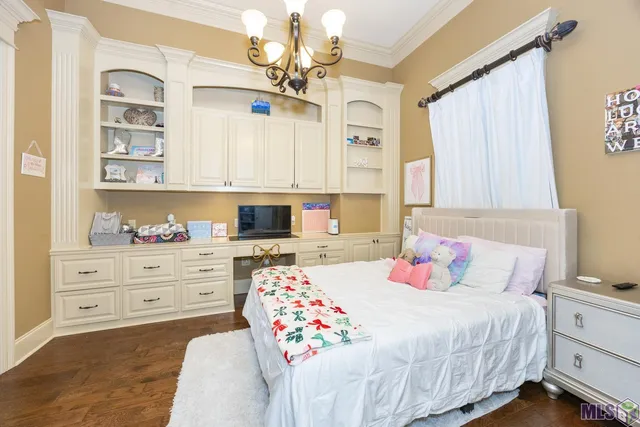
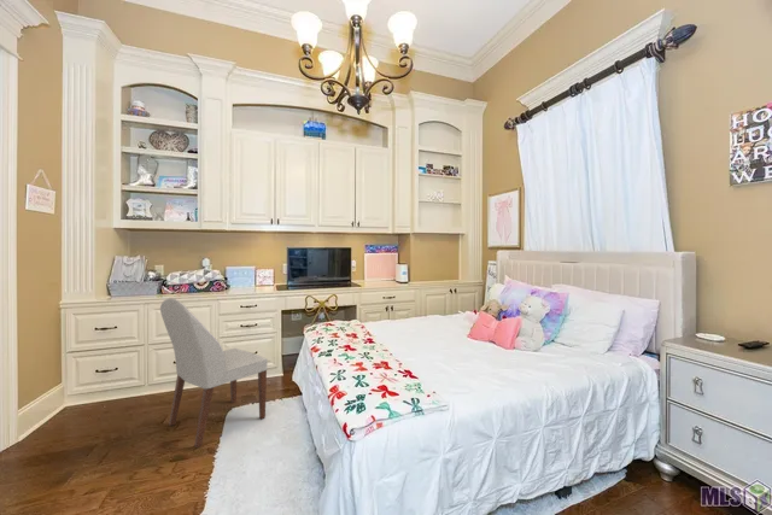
+ chair (215, 358)
